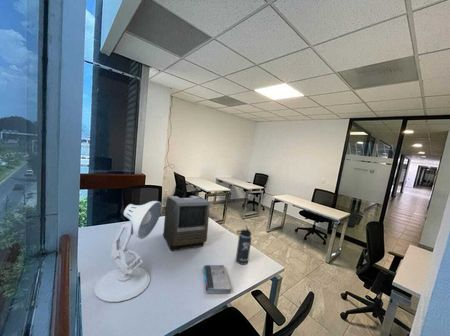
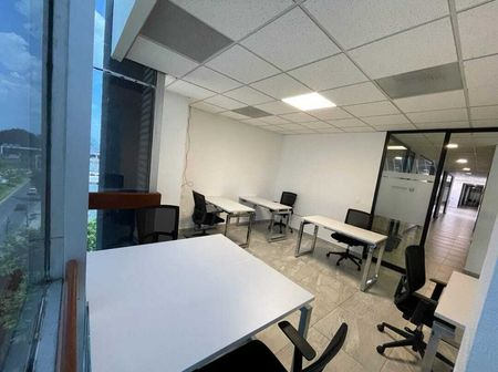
- monitor (185, 219)
- desk lamp (128, 241)
- book (215, 278)
- thermos bottle (242, 243)
